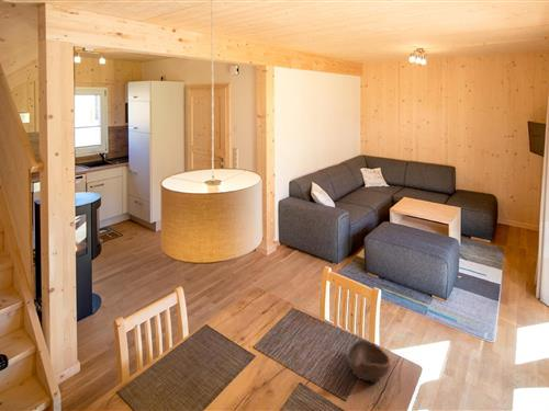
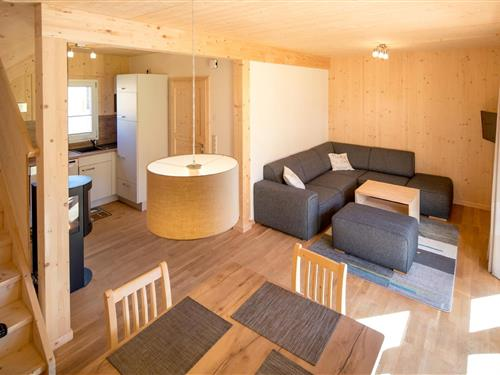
- bowl (367, 361)
